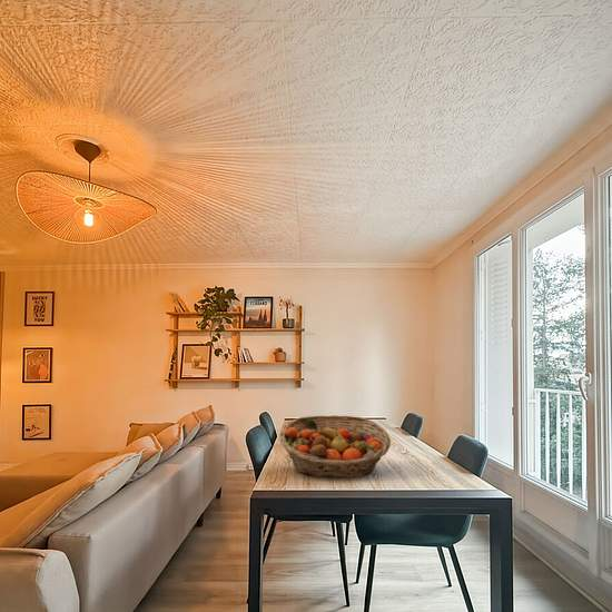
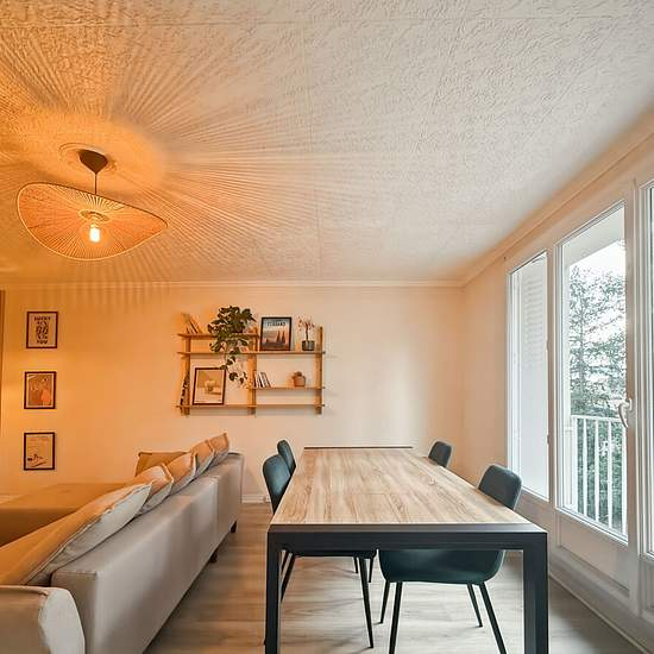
- fruit basket (334, 445)
